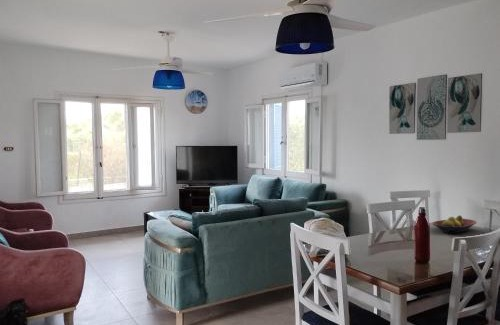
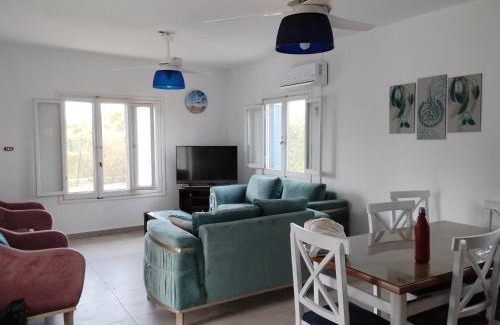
- fruit bowl (454, 223)
